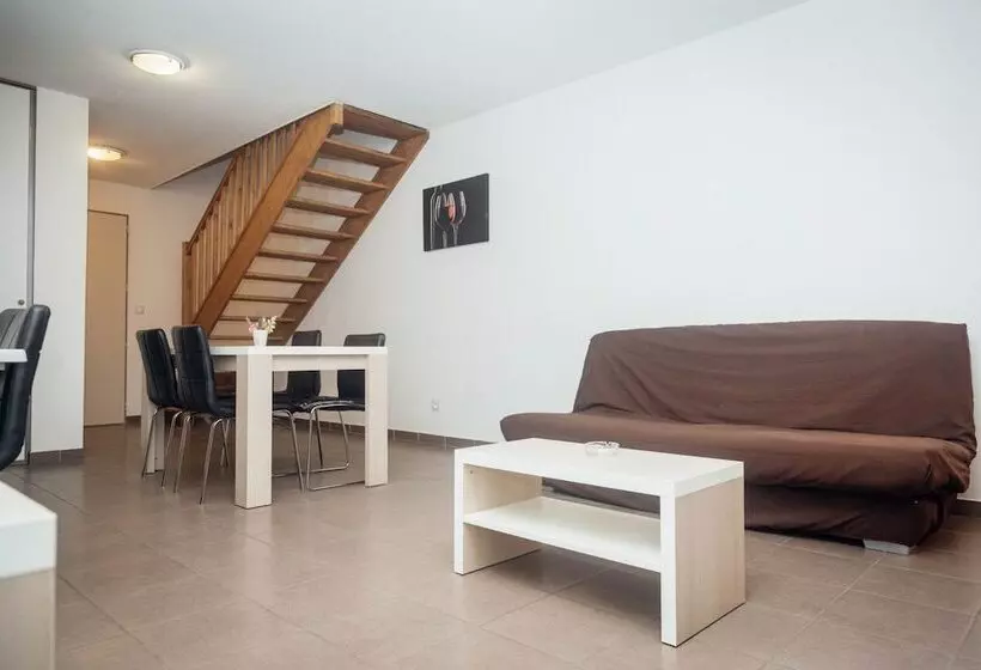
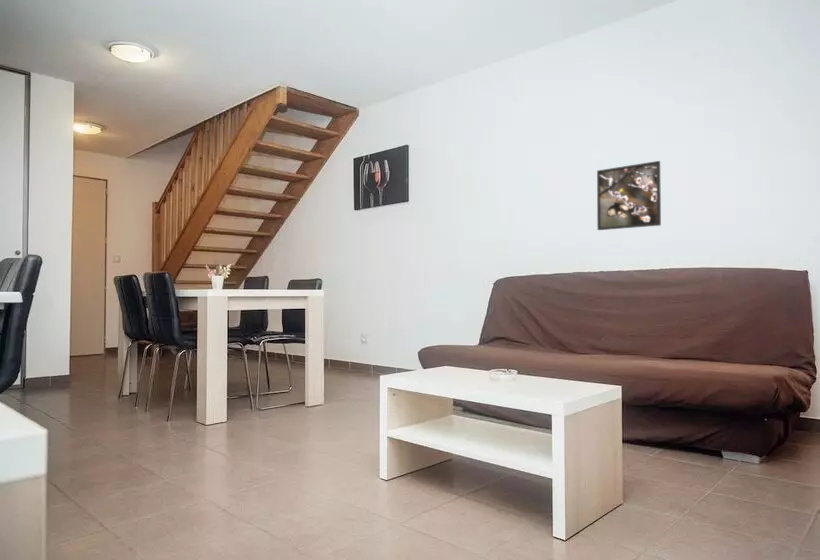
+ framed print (627, 196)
